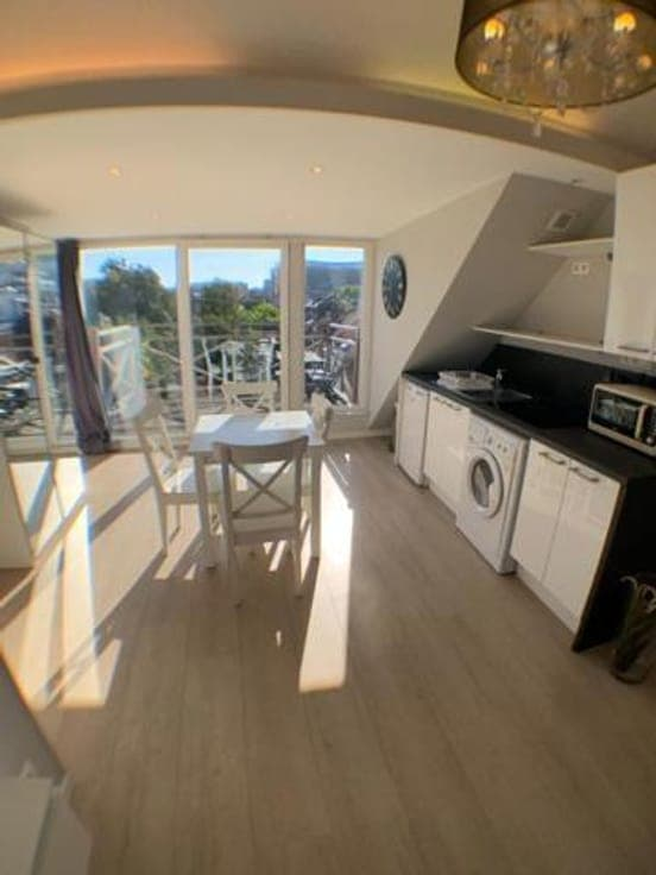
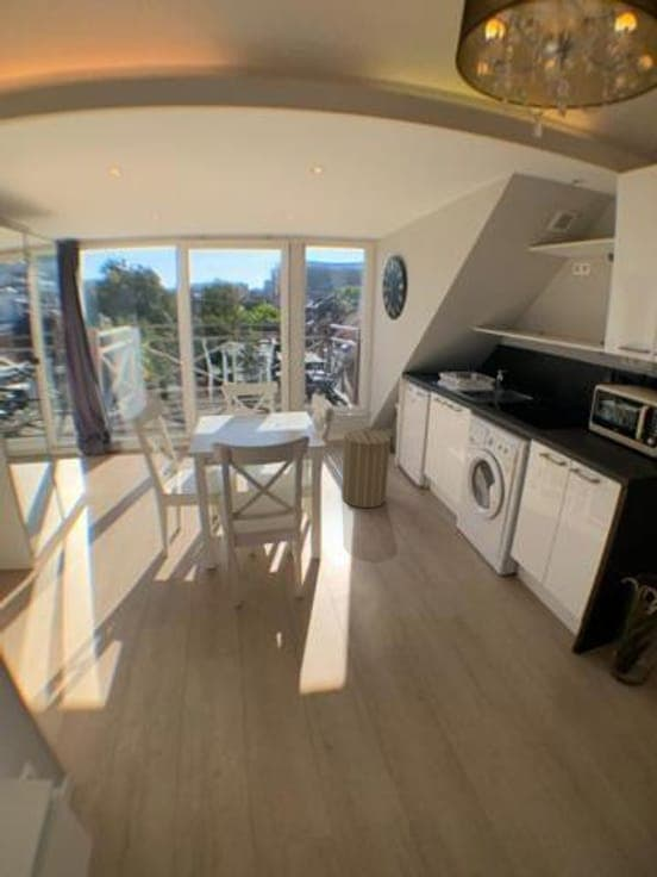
+ laundry hamper (365, 462)
